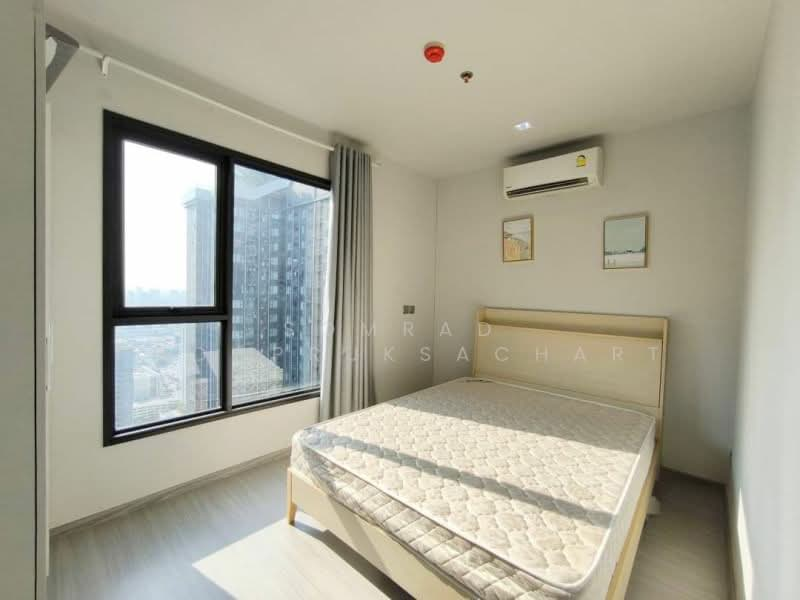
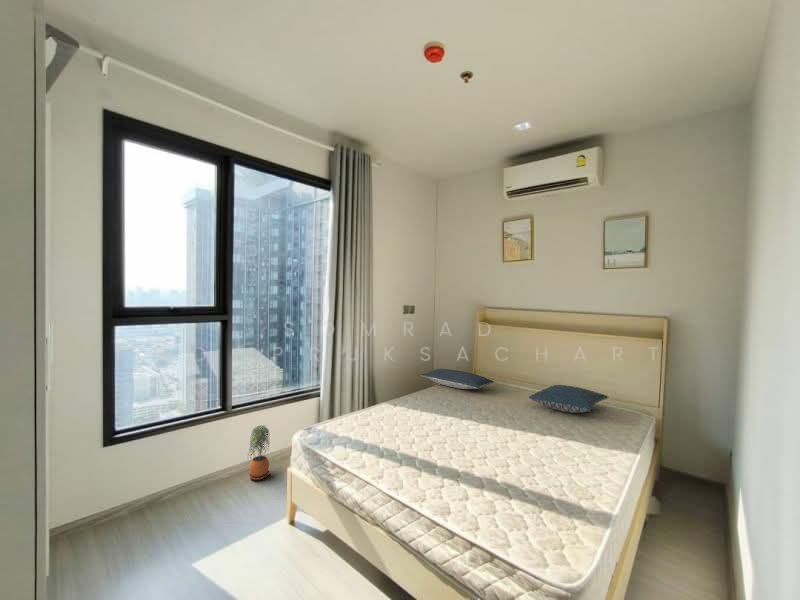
+ pillow (456, 378)
+ pillow (568, 398)
+ potted plant (258, 452)
